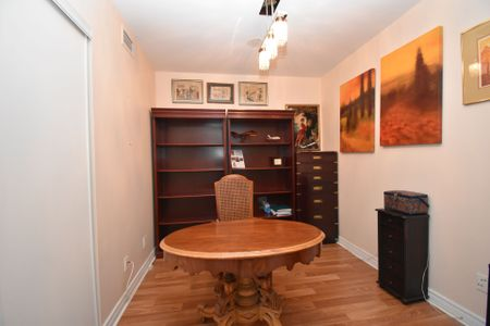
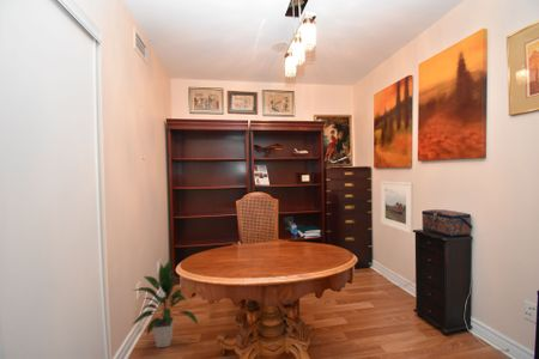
+ indoor plant (164, 304)
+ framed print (395, 205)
